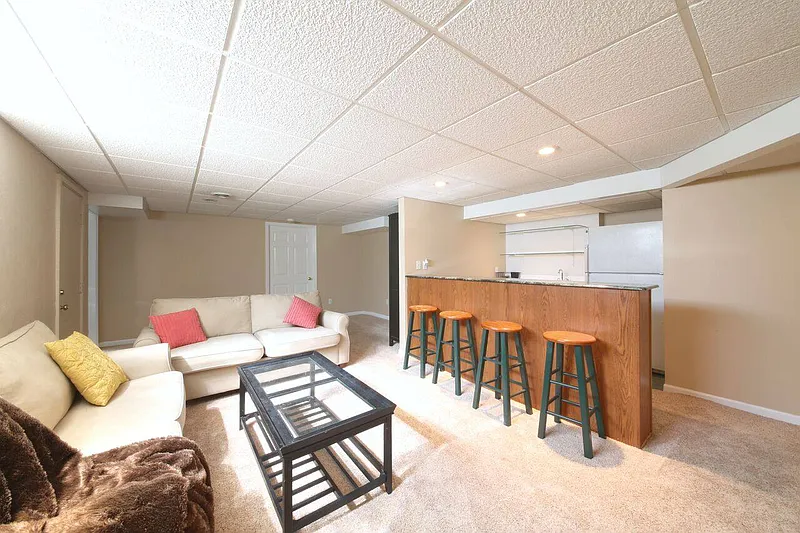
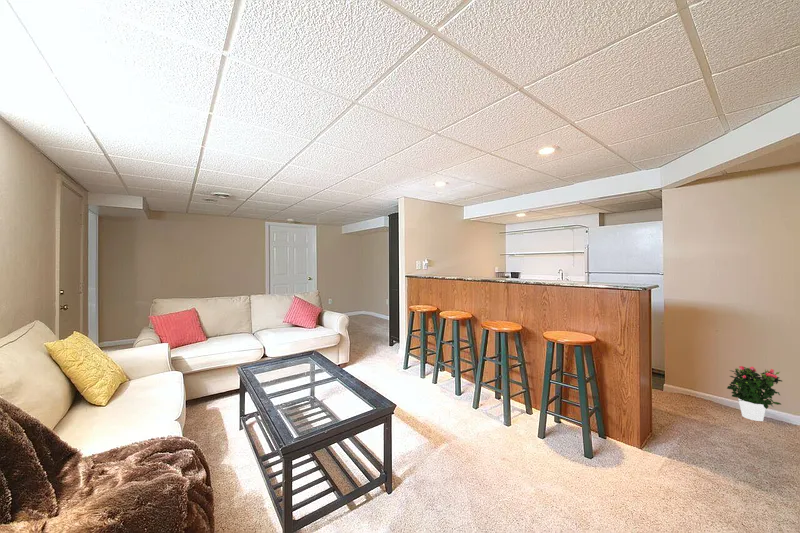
+ potted flower (754, 392)
